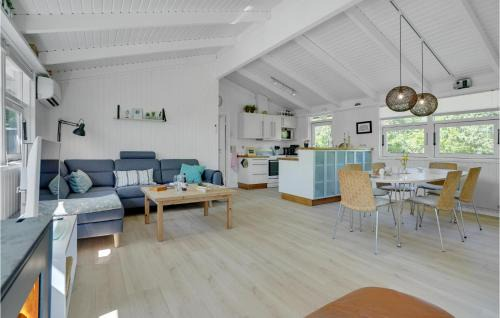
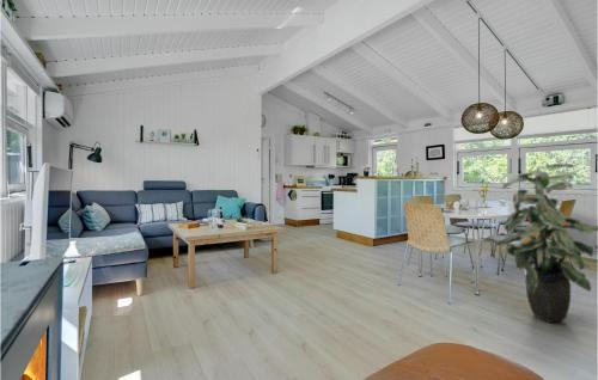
+ indoor plant (548, 243)
